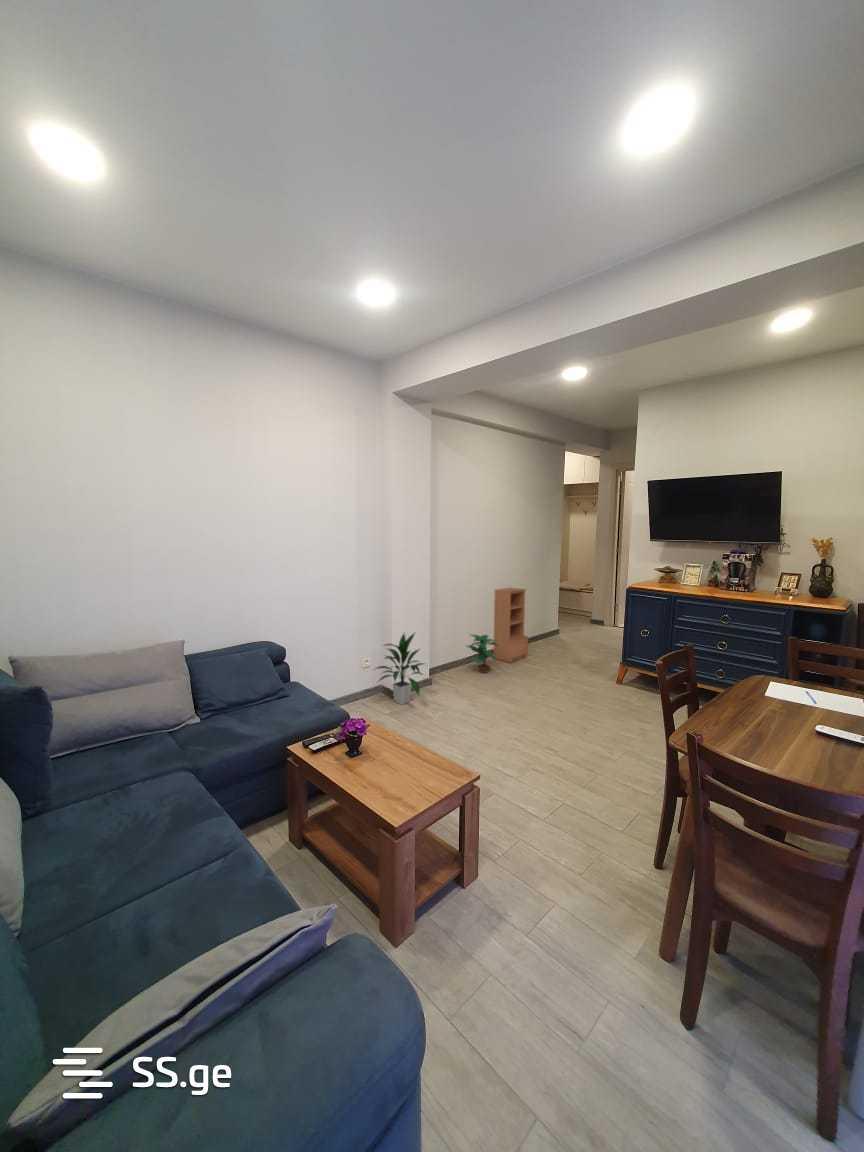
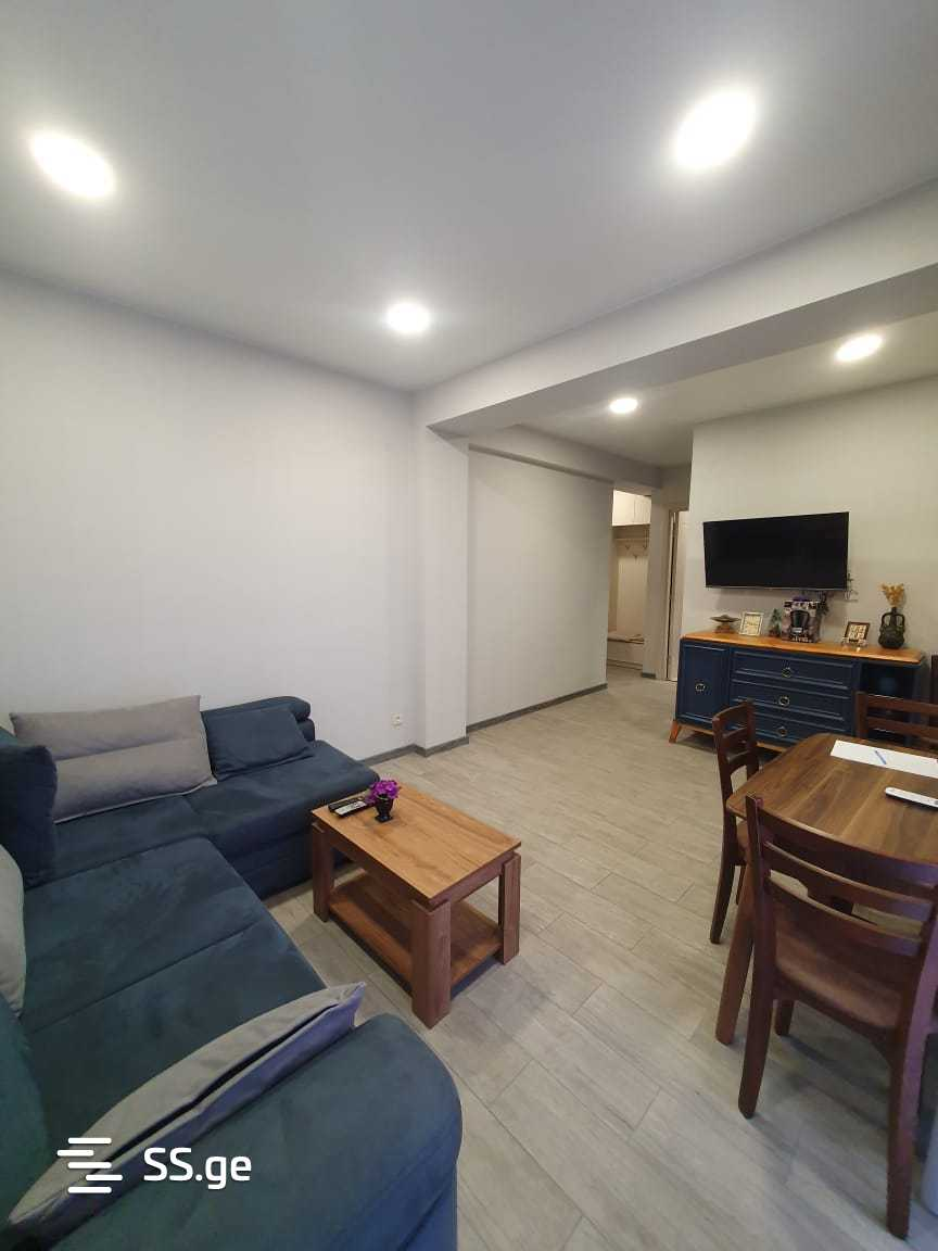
- indoor plant (402, 668)
- bookcase (511, 624)
- potted plant (482, 654)
